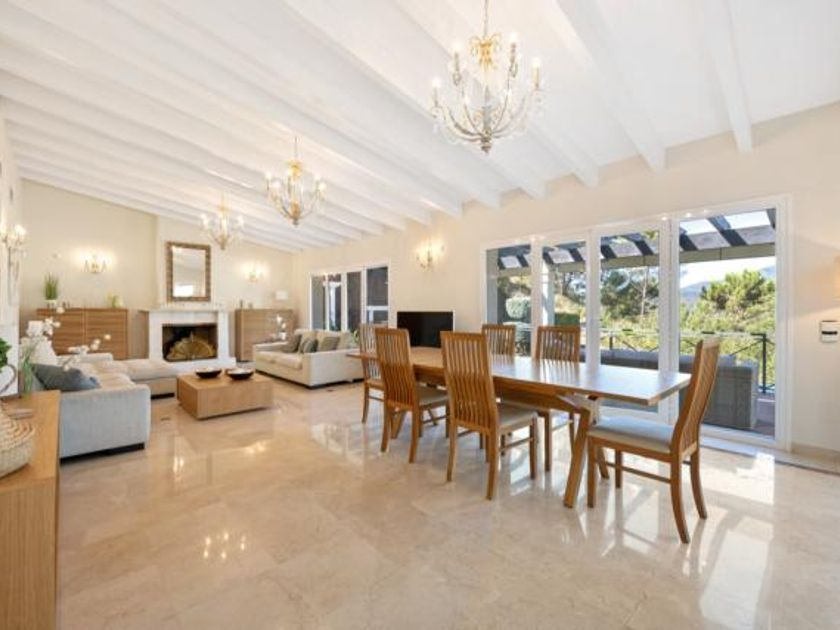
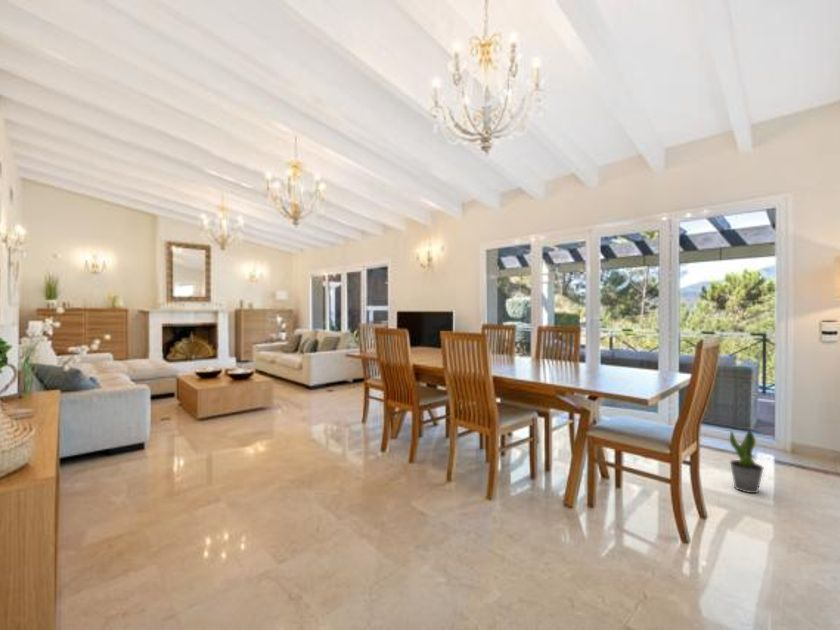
+ potted plant (746, 459)
